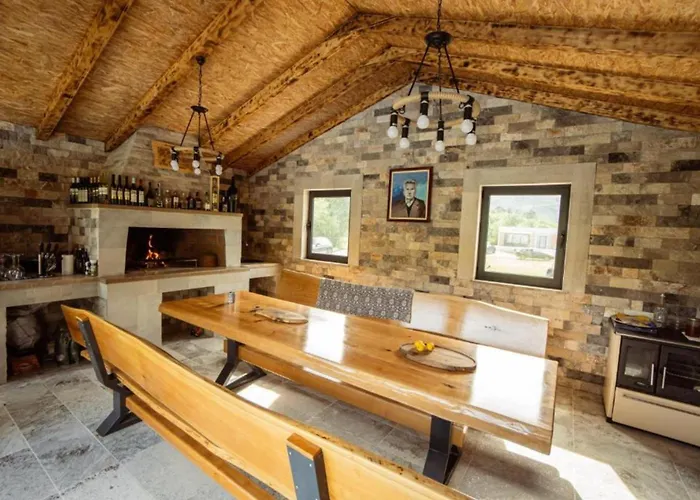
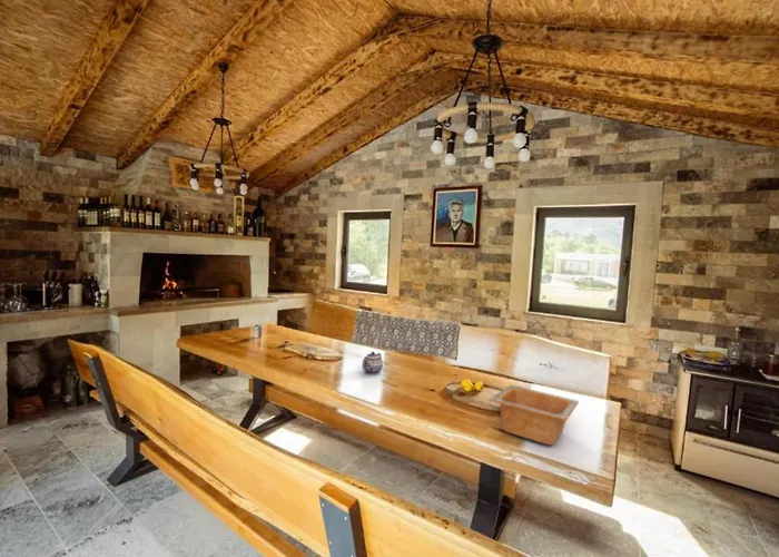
+ teapot (373, 361)
+ serving bowl (533, 414)
